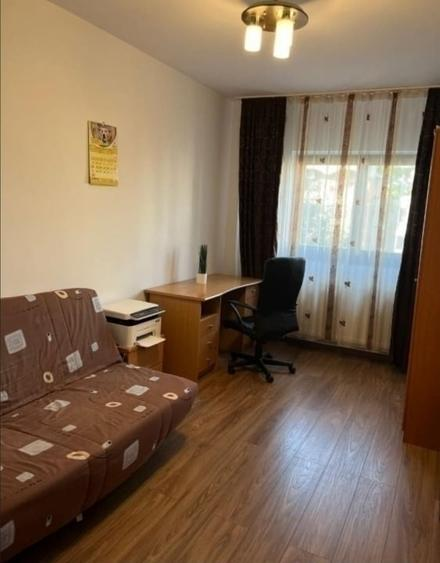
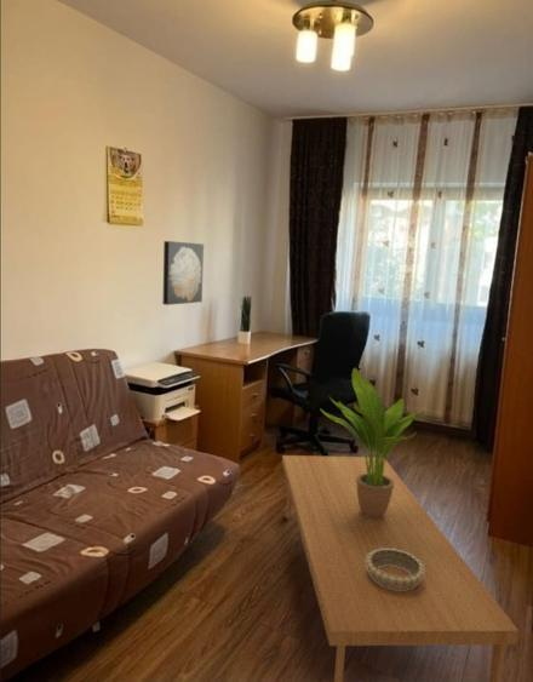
+ coffee table (362, 555)
+ decorative bowl (394, 564)
+ potted plant (366, 446)
+ wall art (183, 273)
